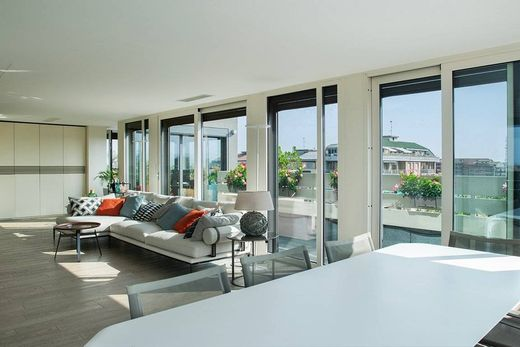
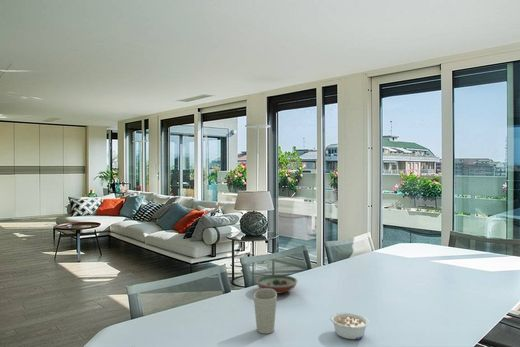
+ legume (350, 325)
+ cup (265, 311)
+ decorative bowl (276, 285)
